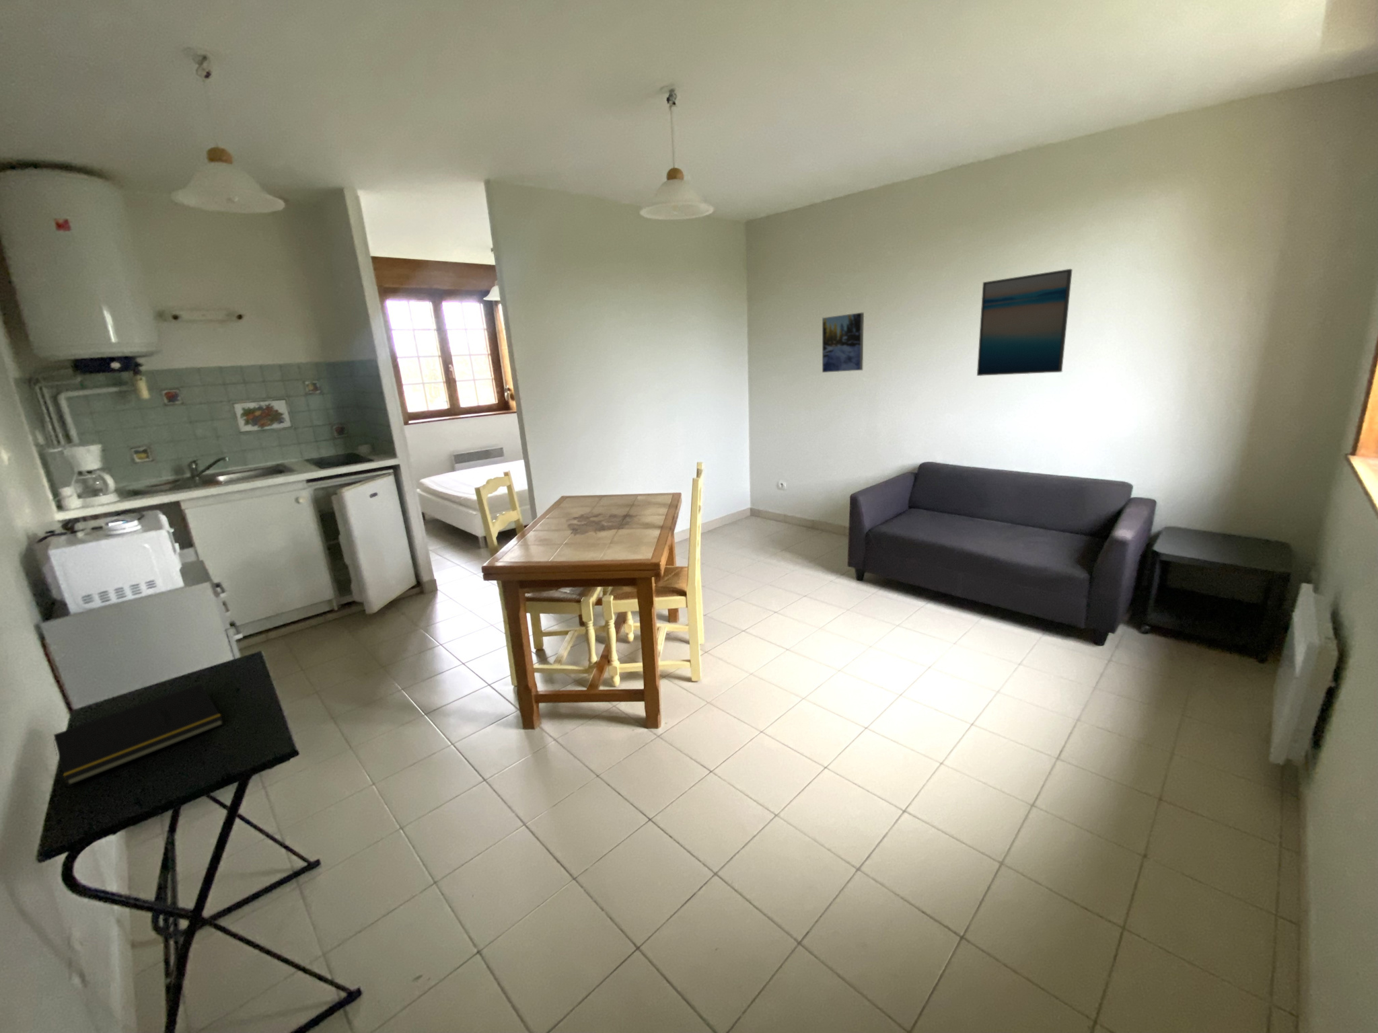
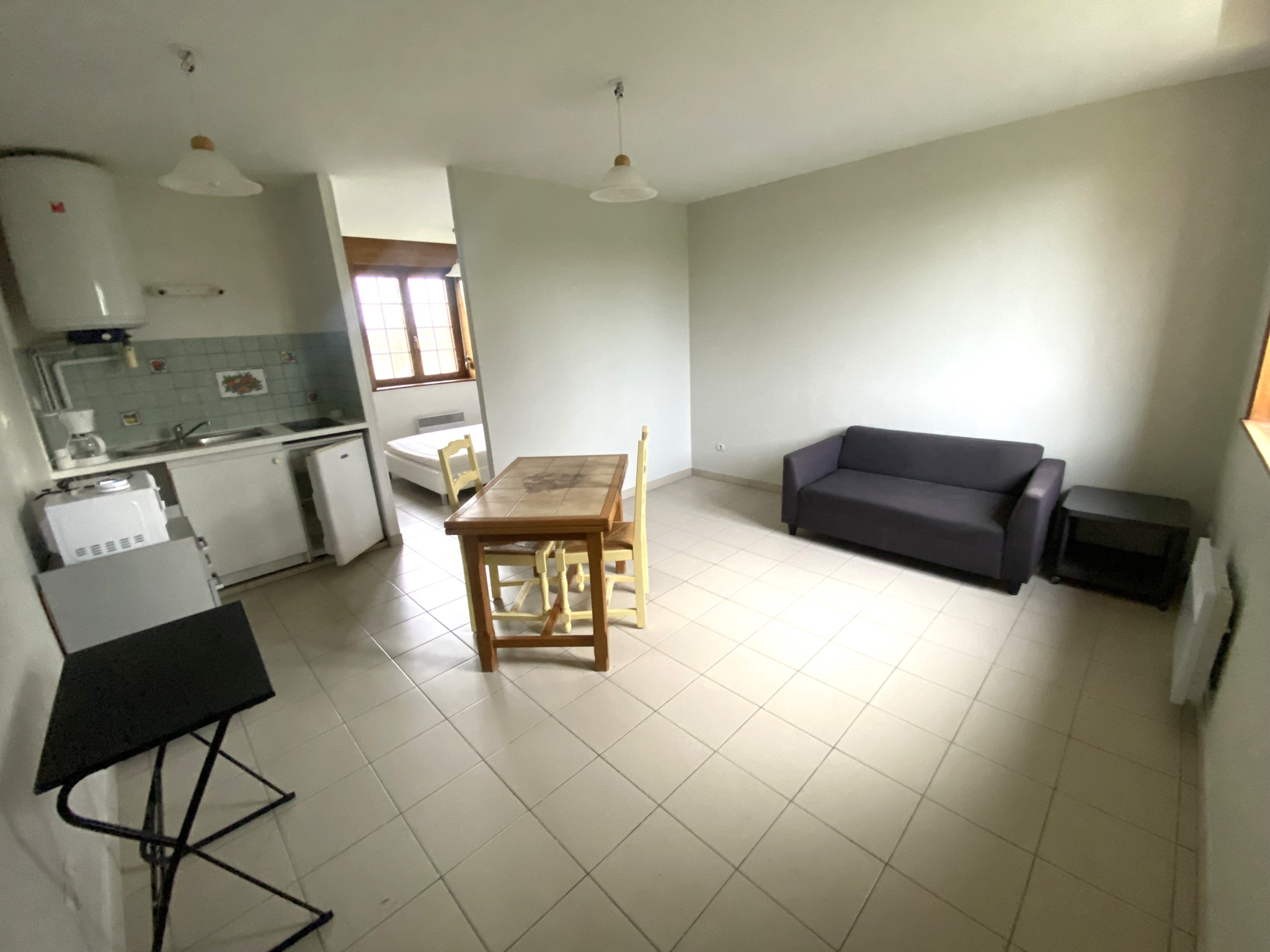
- wall art (1021, 326)
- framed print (842, 344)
- notepad (141, 729)
